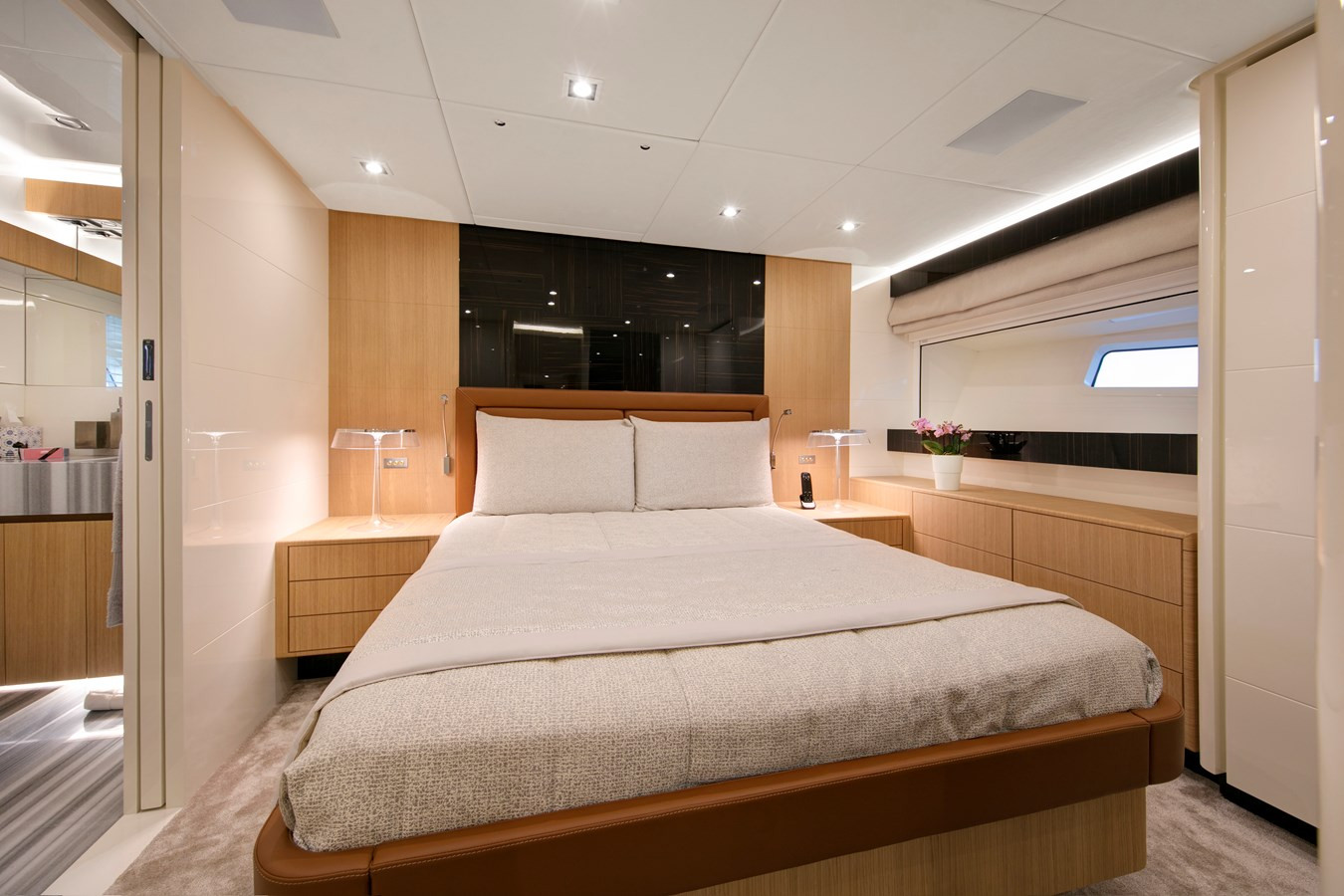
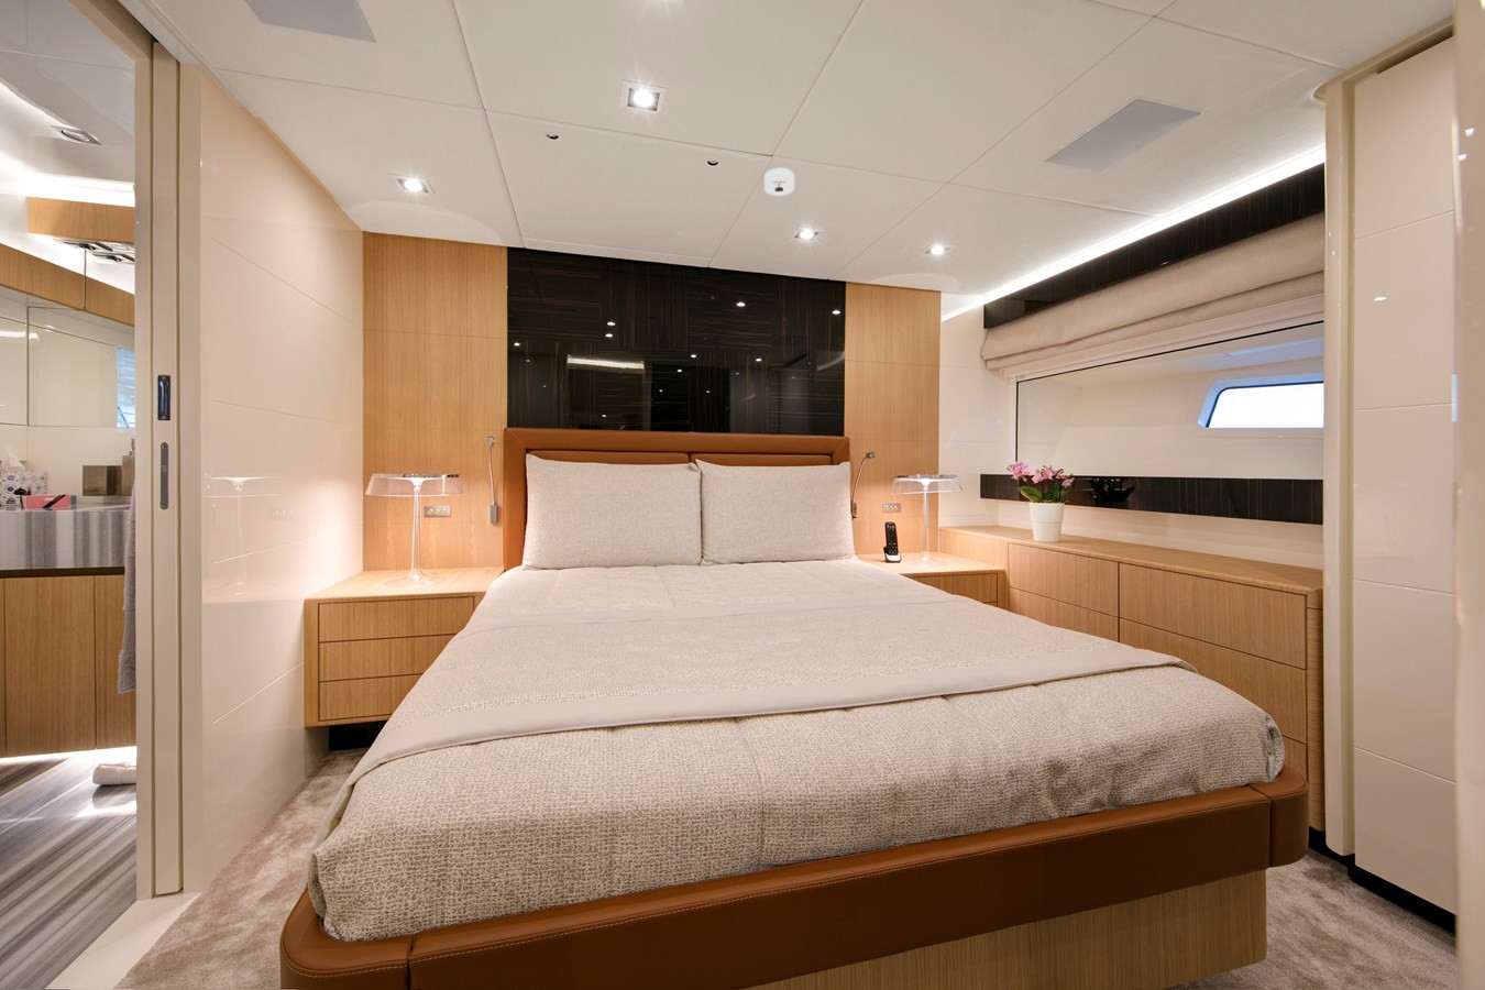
+ smoke detector (780, 182)
